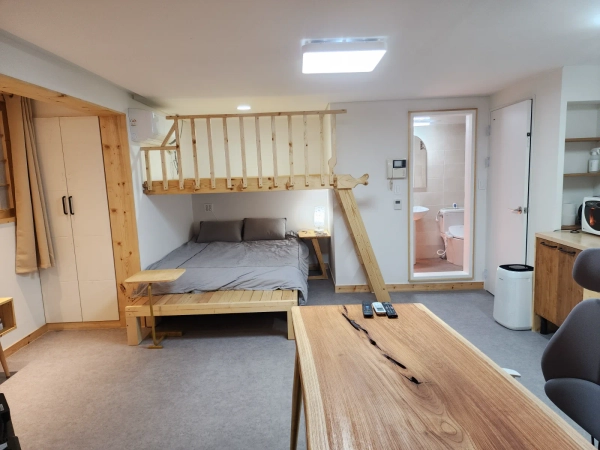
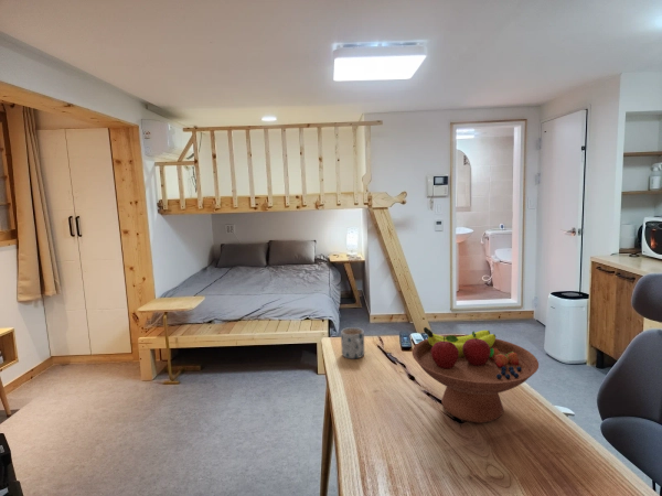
+ fruit bowl (471, 370)
+ mug (354, 344)
